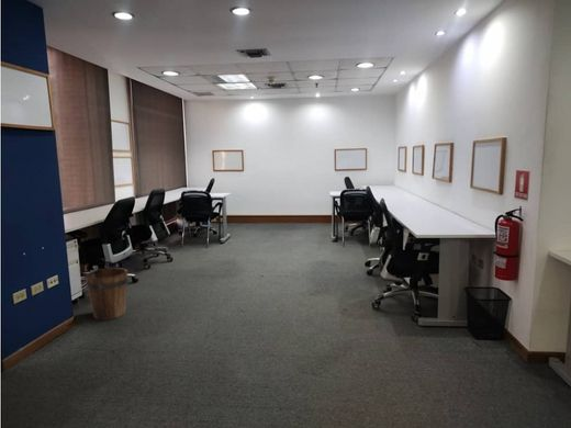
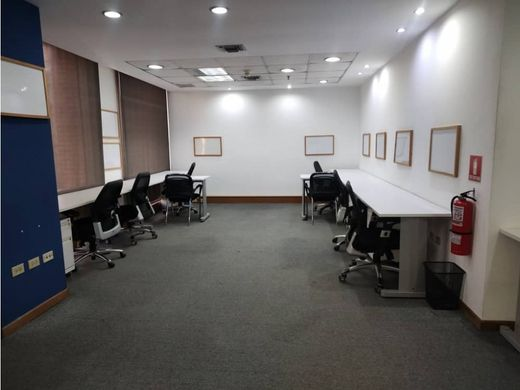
- bucket (108, 293)
